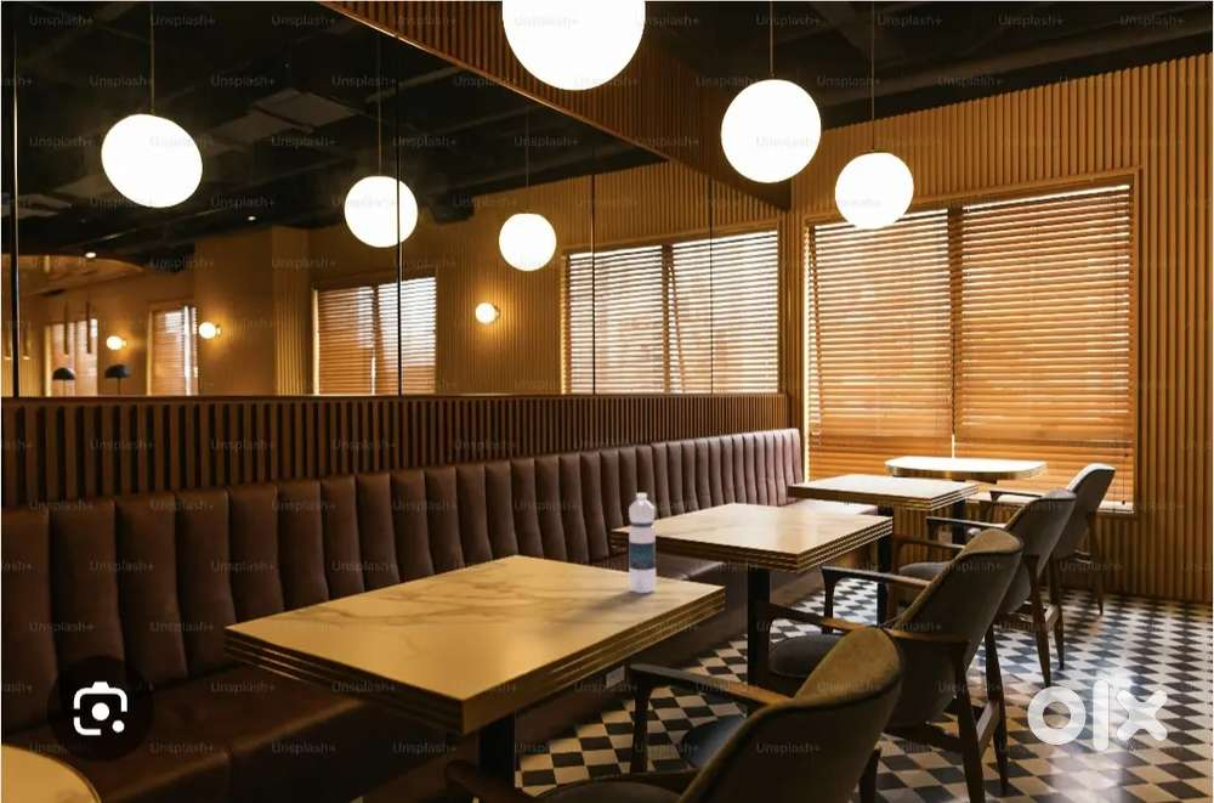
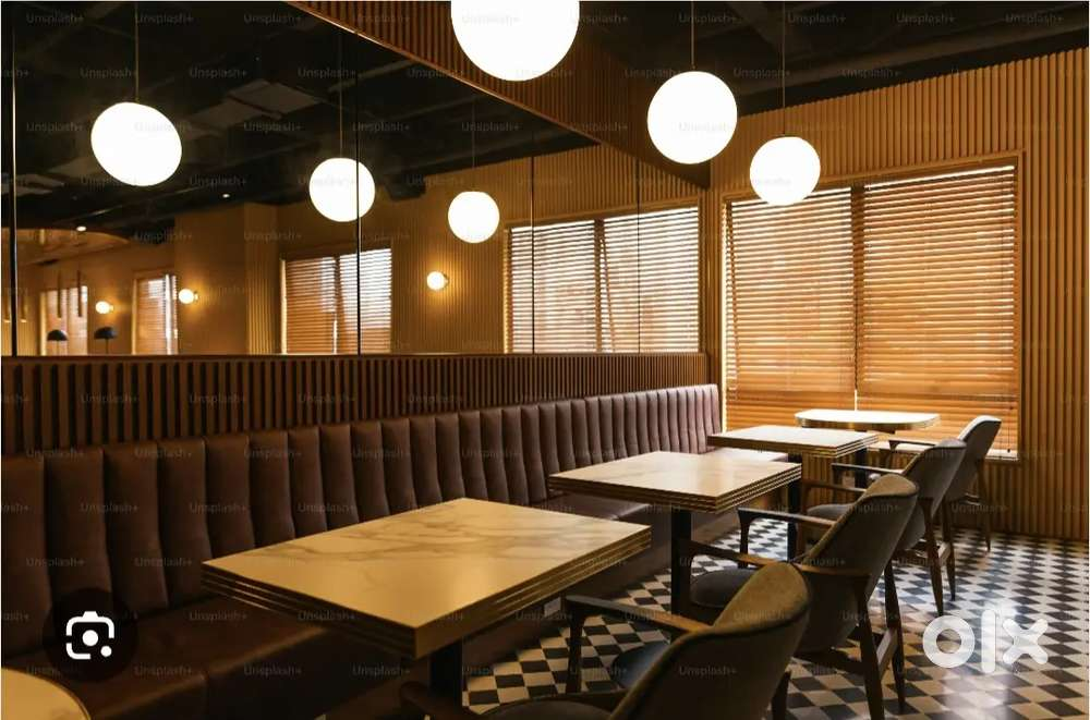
- water bottle (642, 542)
